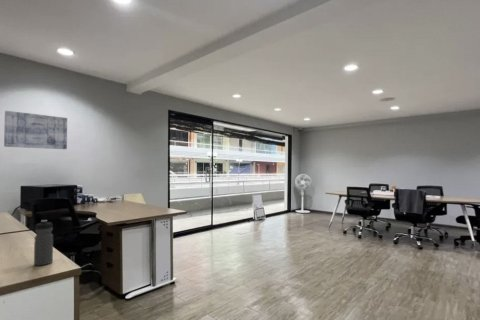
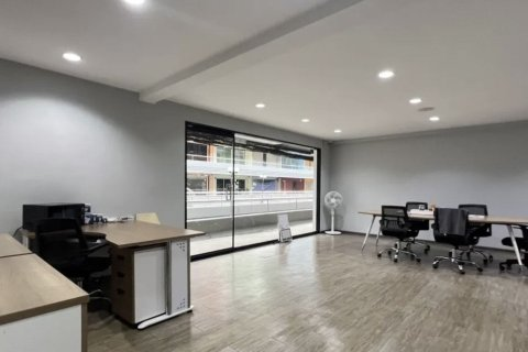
- wall art (37, 131)
- water bottle (43, 241)
